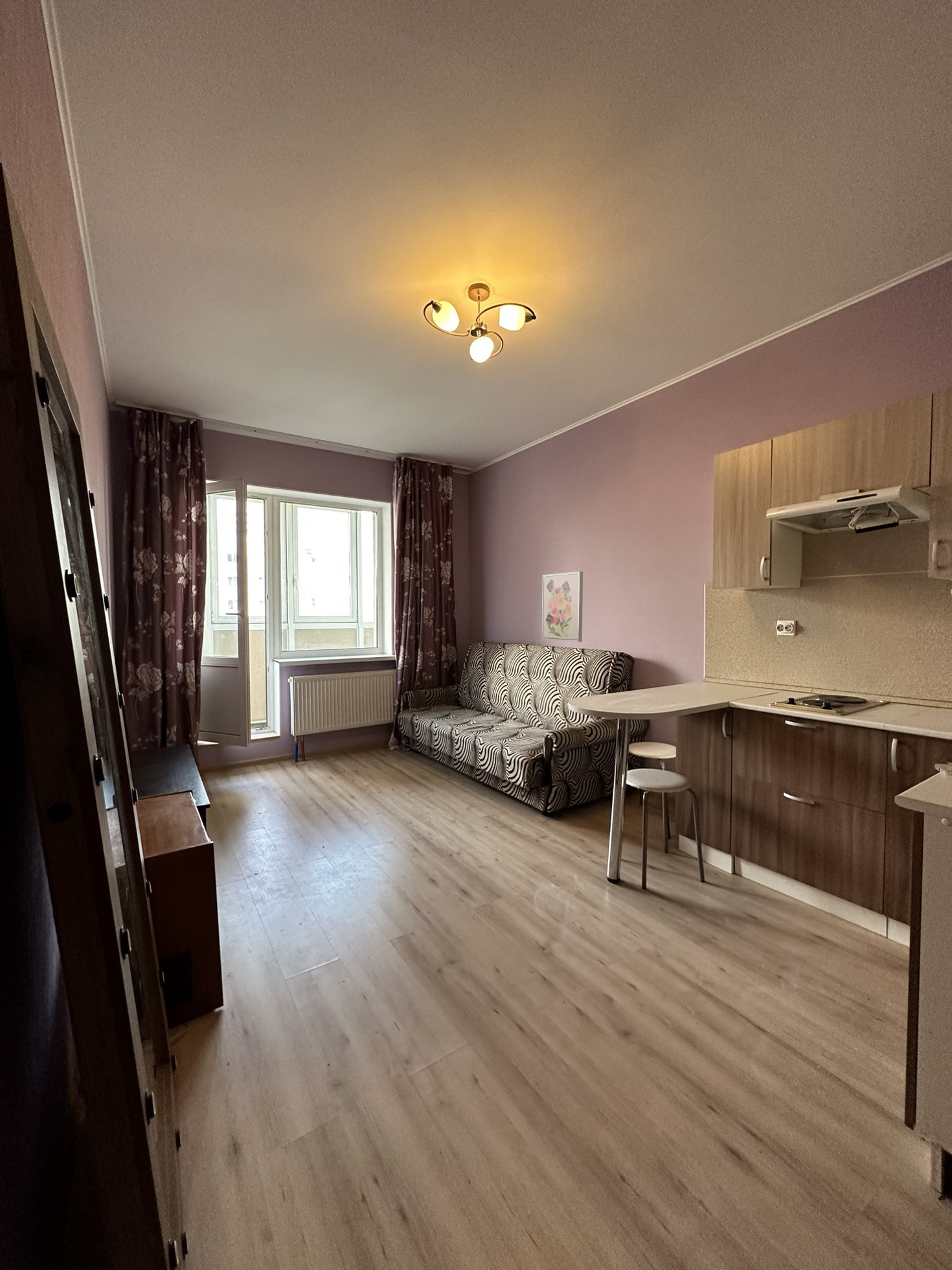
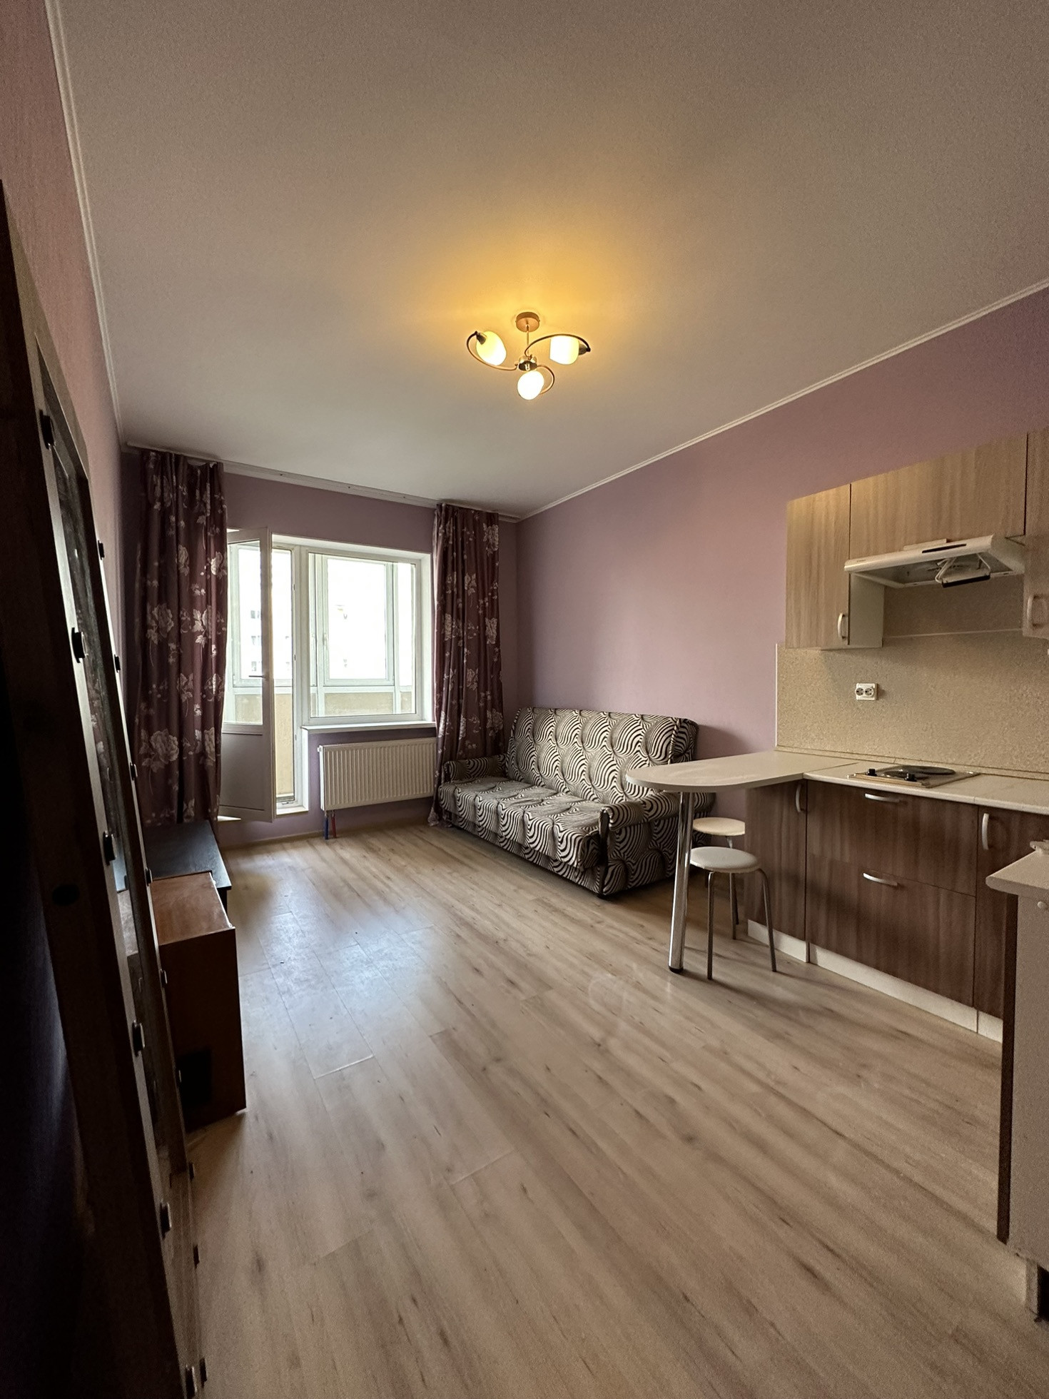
- wall art (561, 606)
